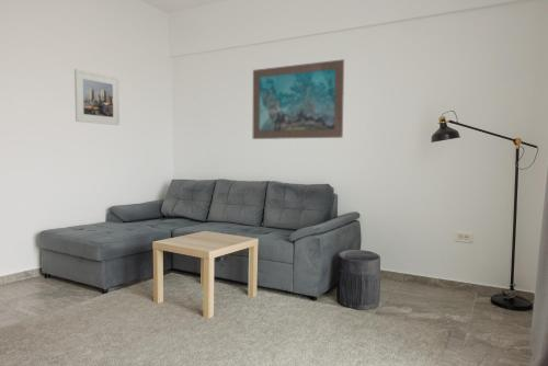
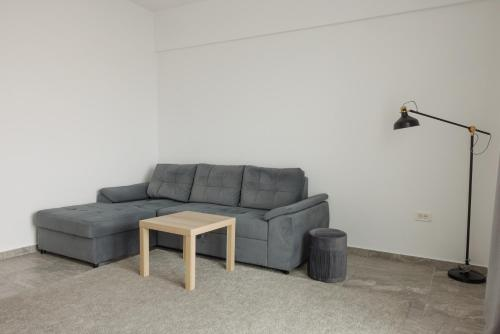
- wall art (295, 102)
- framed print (98, 99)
